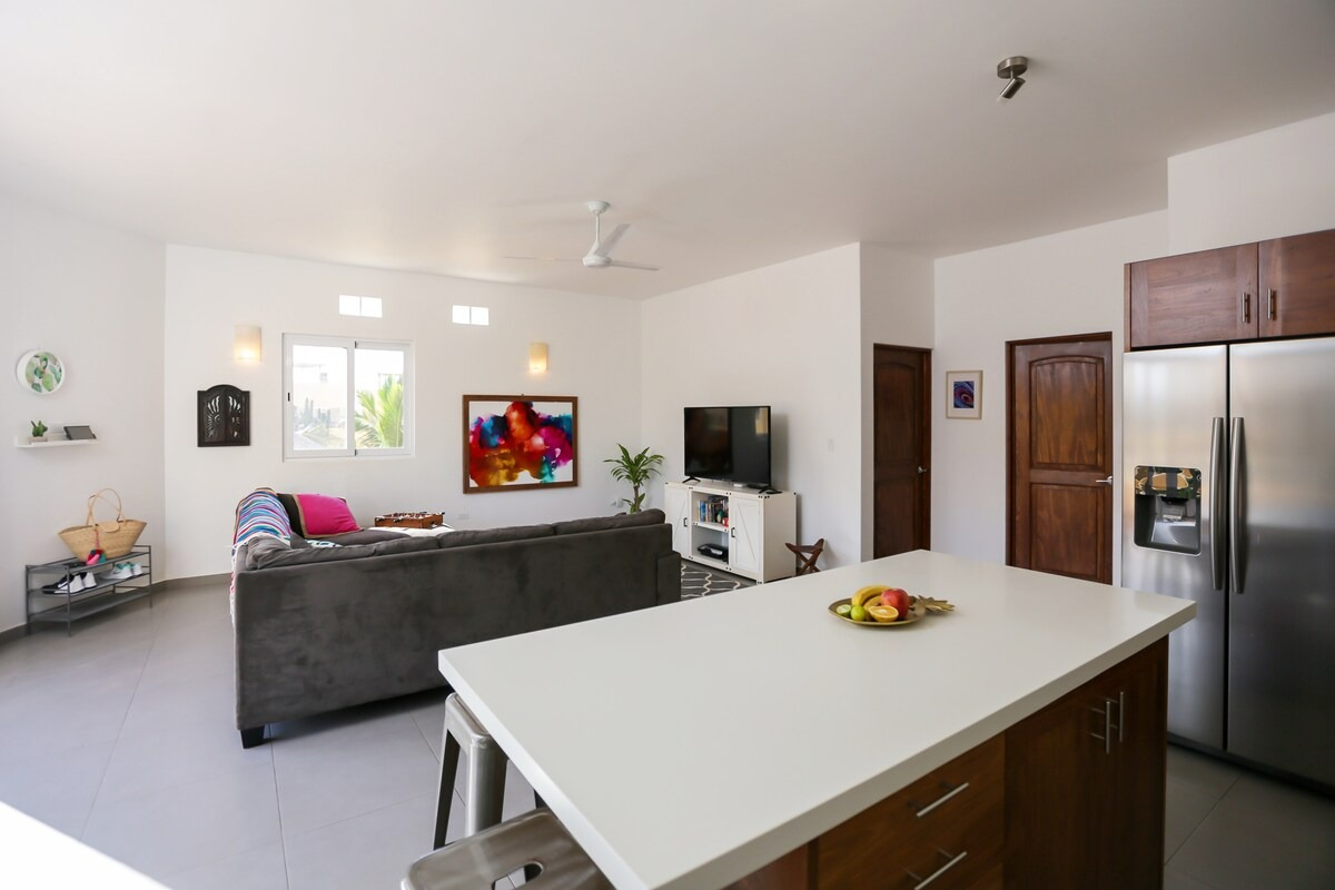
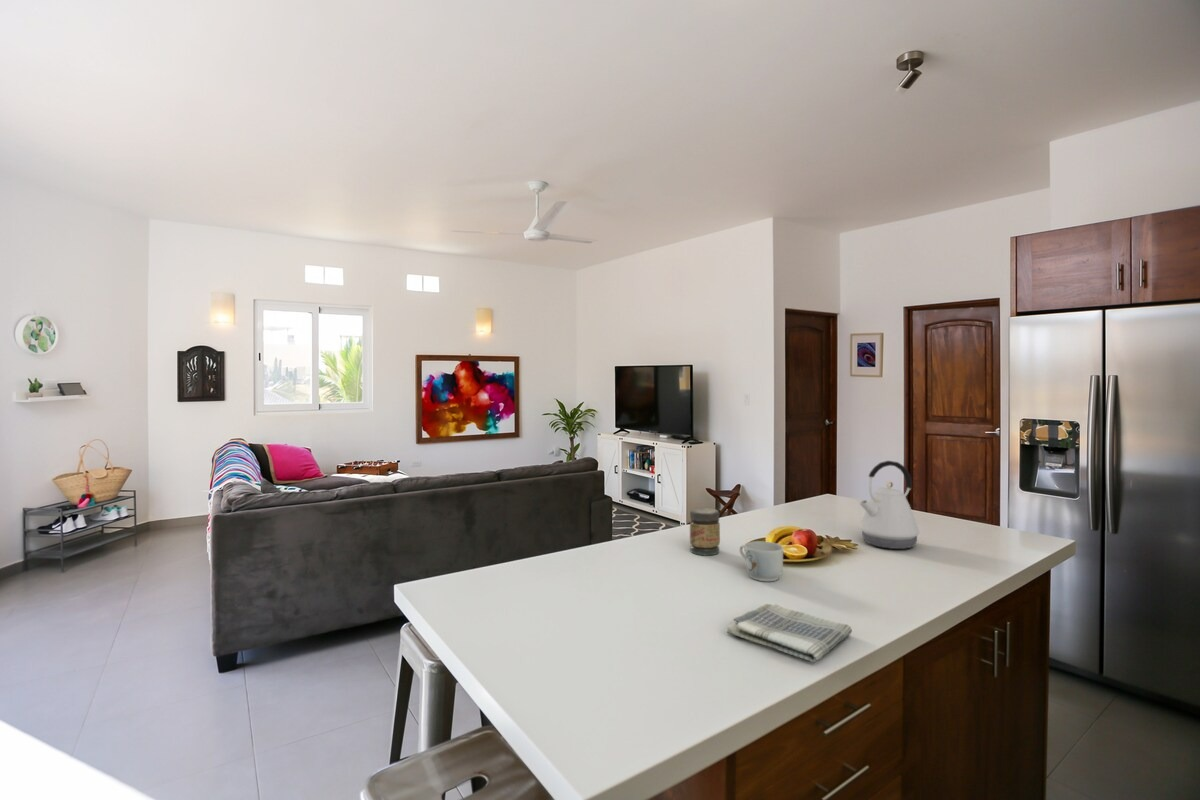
+ dish towel (788, 626)
+ jar (704, 531)
+ mug (759, 560)
+ kettle (887, 502)
